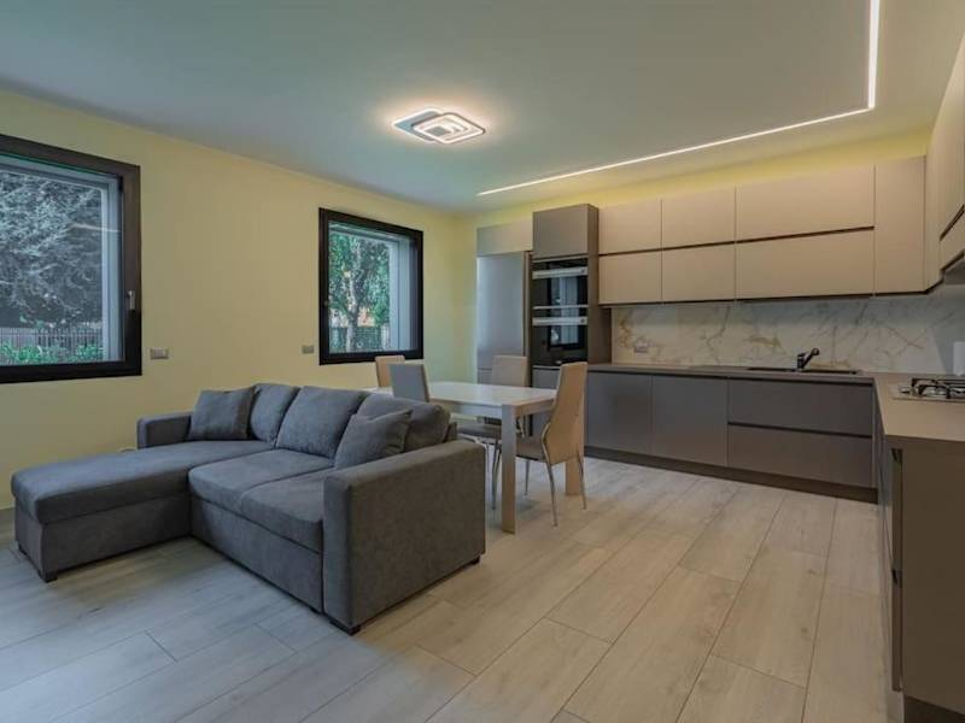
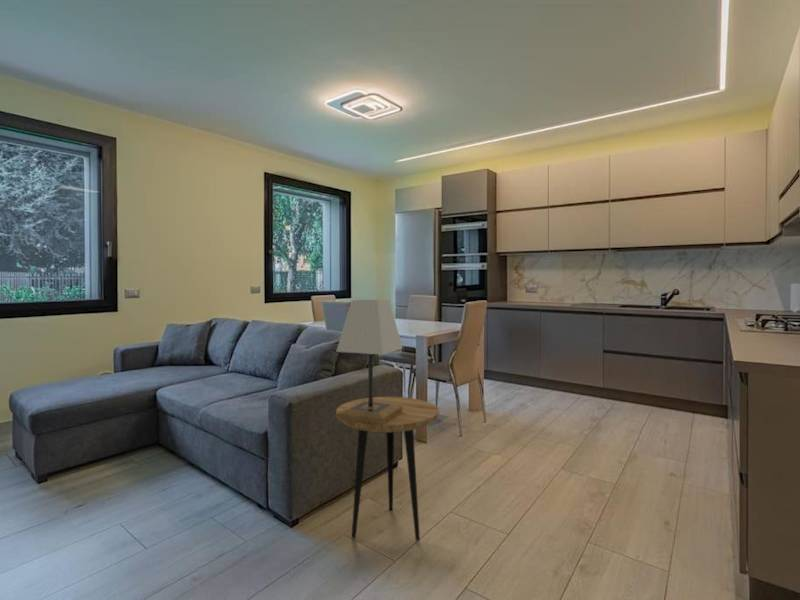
+ lamp (370, 357)
+ side table (388, 468)
